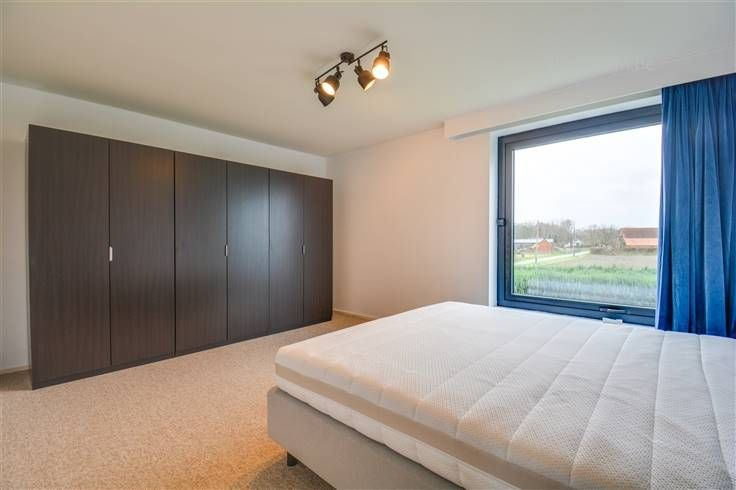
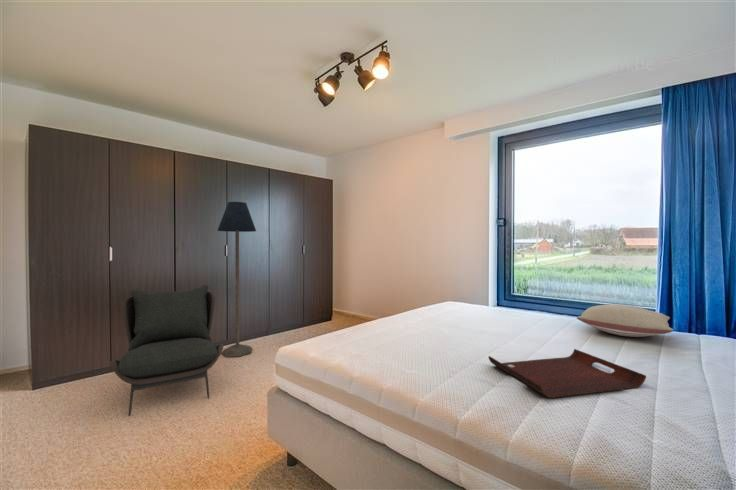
+ floor lamp (237, 277)
+ armless chair (171, 337)
+ serving tray (560, 370)
+ pillow (624, 318)
